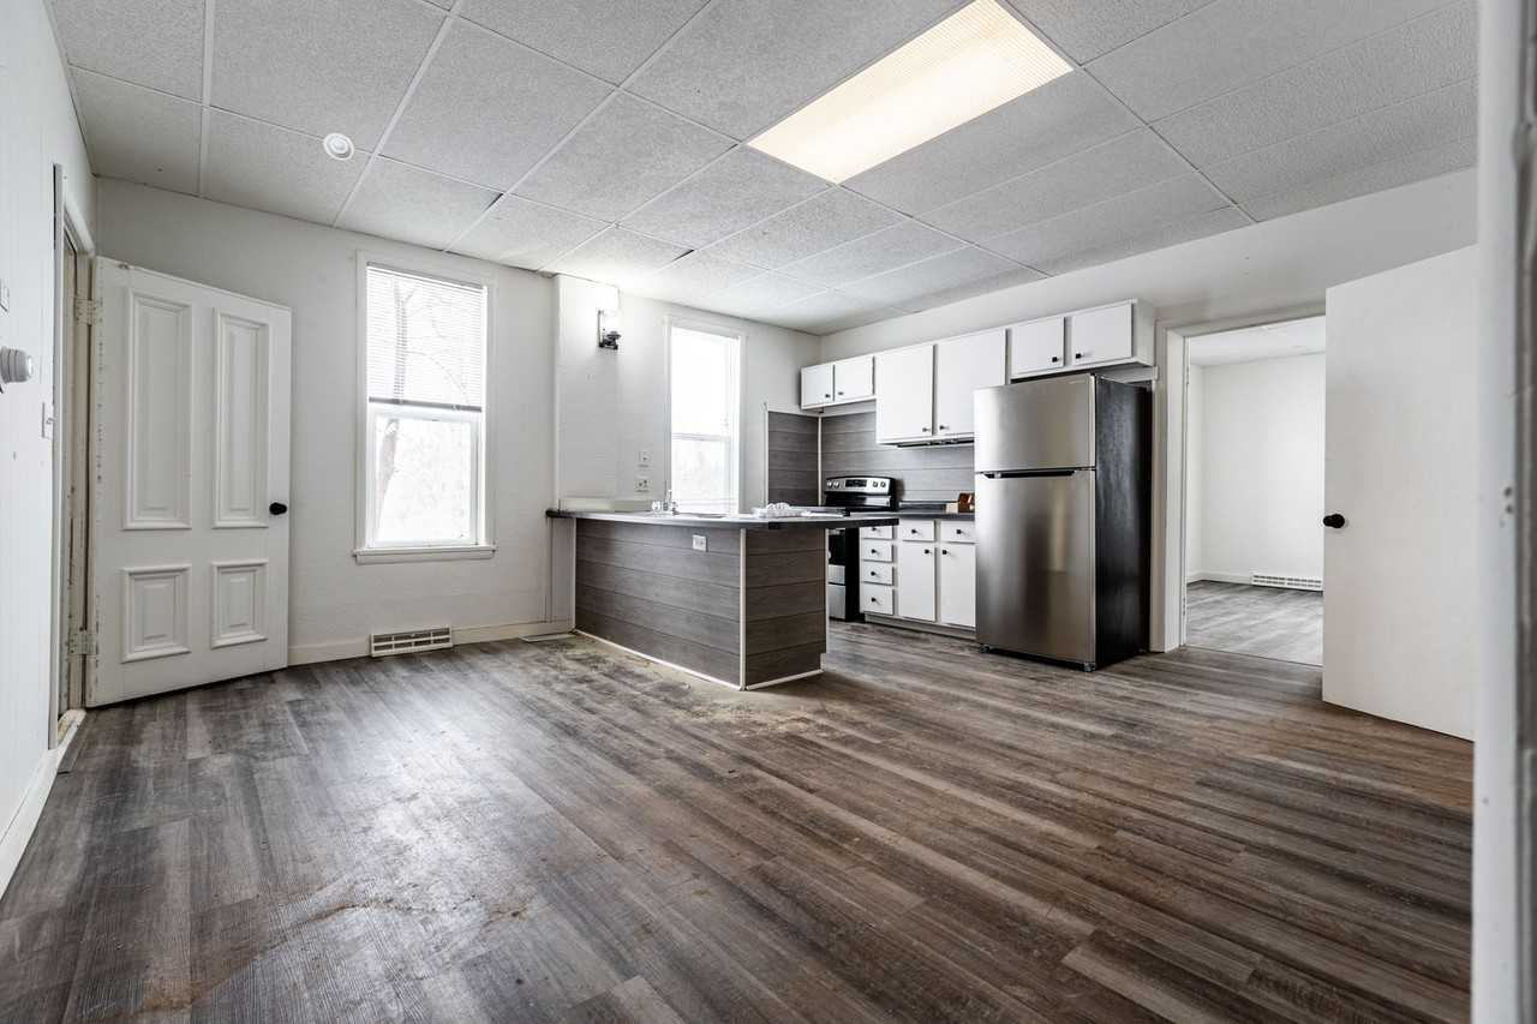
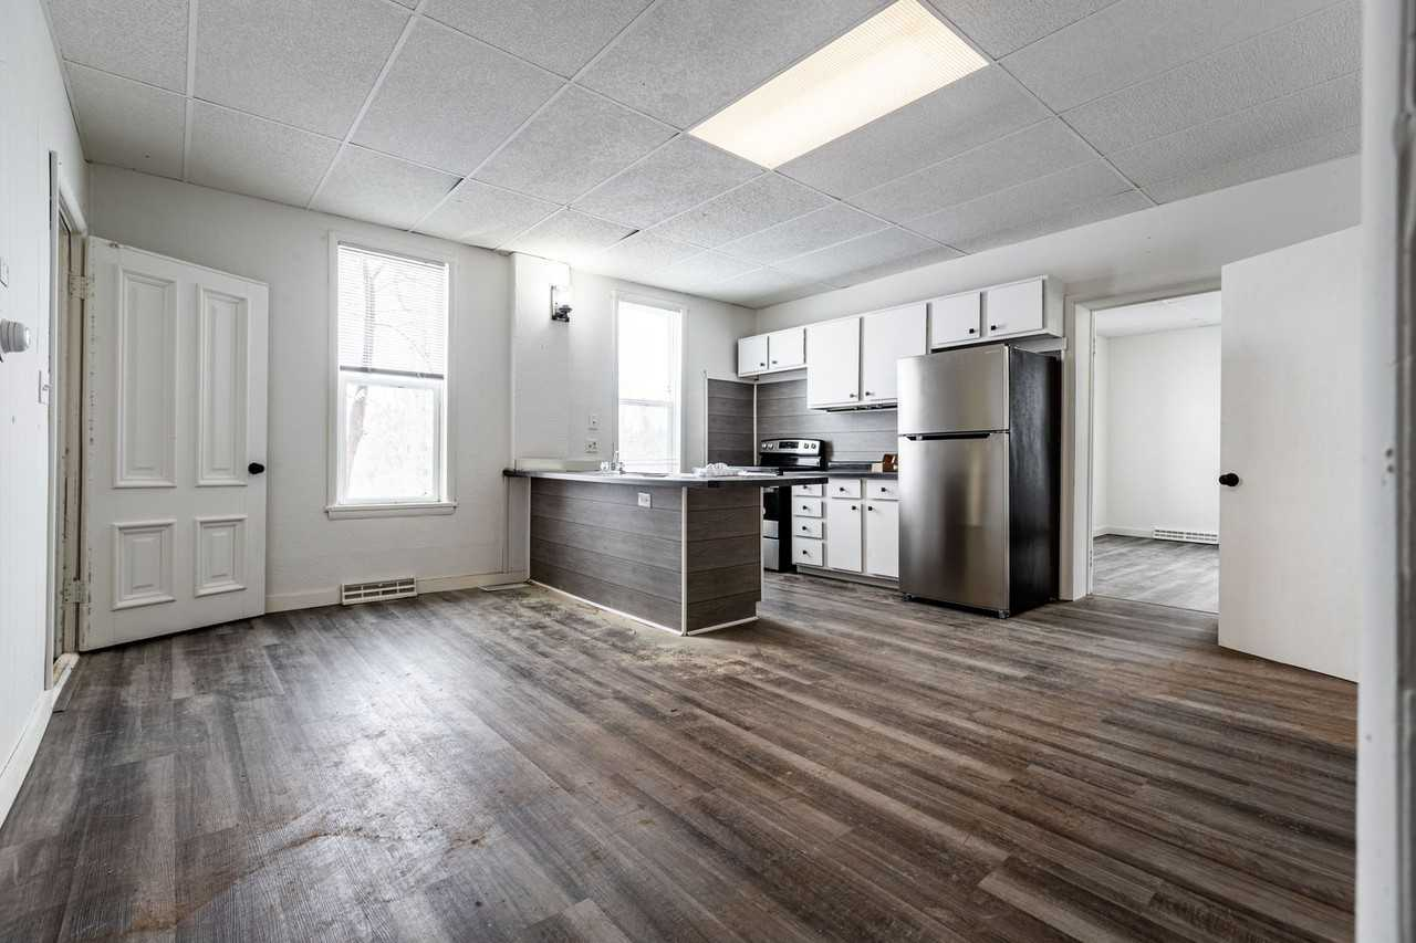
- smoke detector (339, 145)
